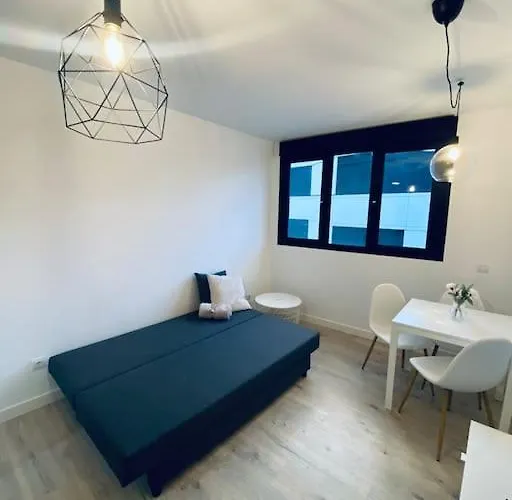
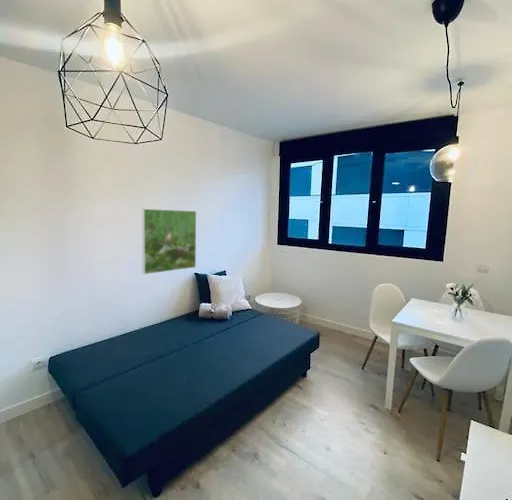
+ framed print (171, 240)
